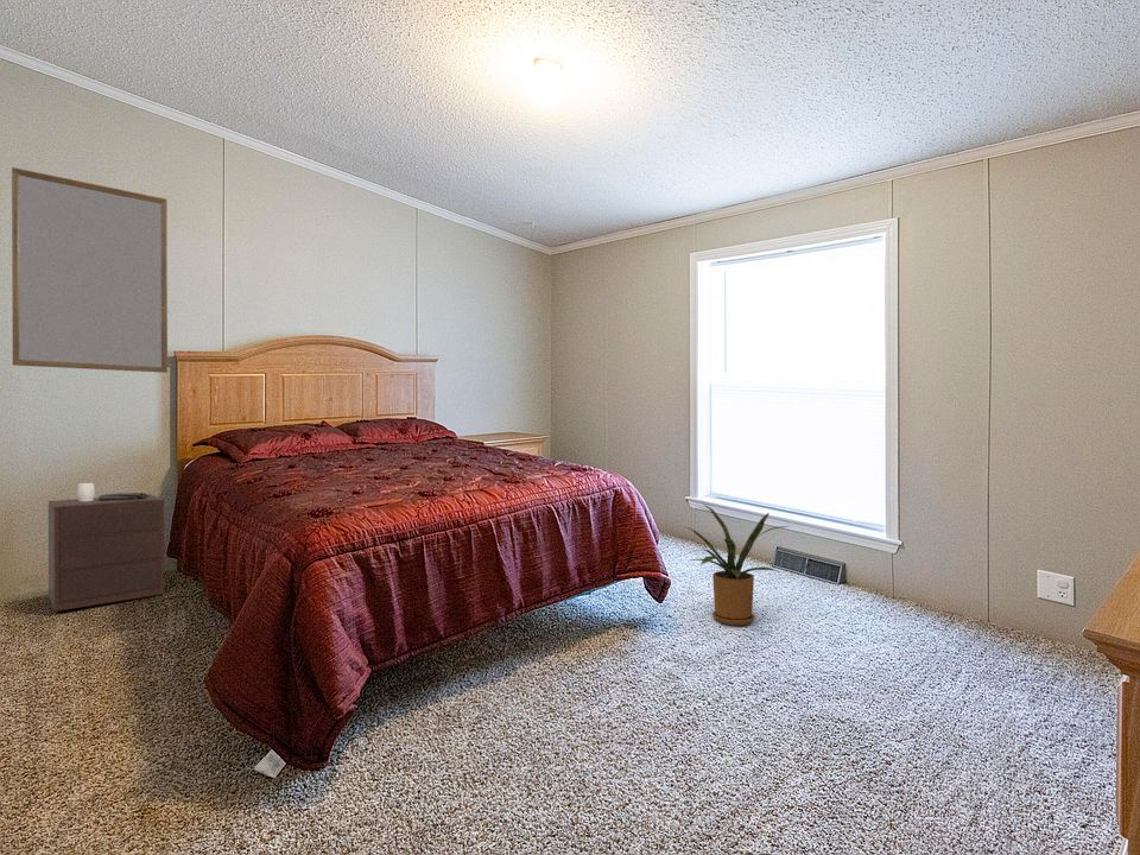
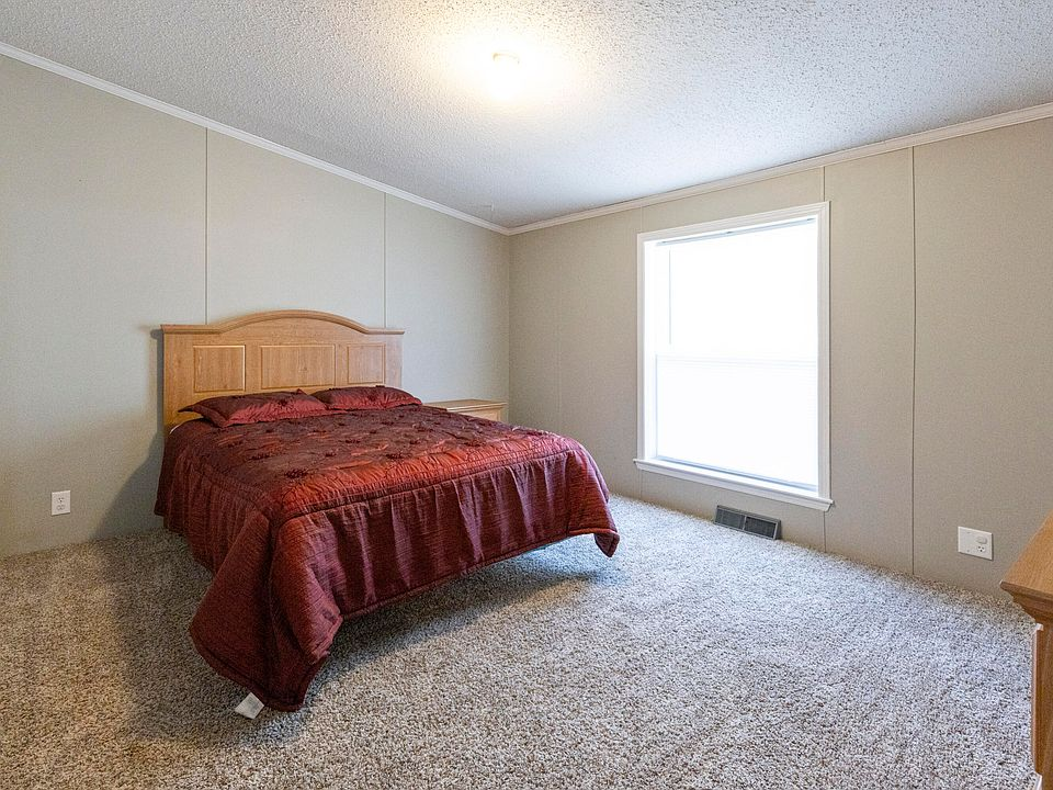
- house plant (730, 564)
- home mirror (94, 277)
- nightstand (106, 539)
